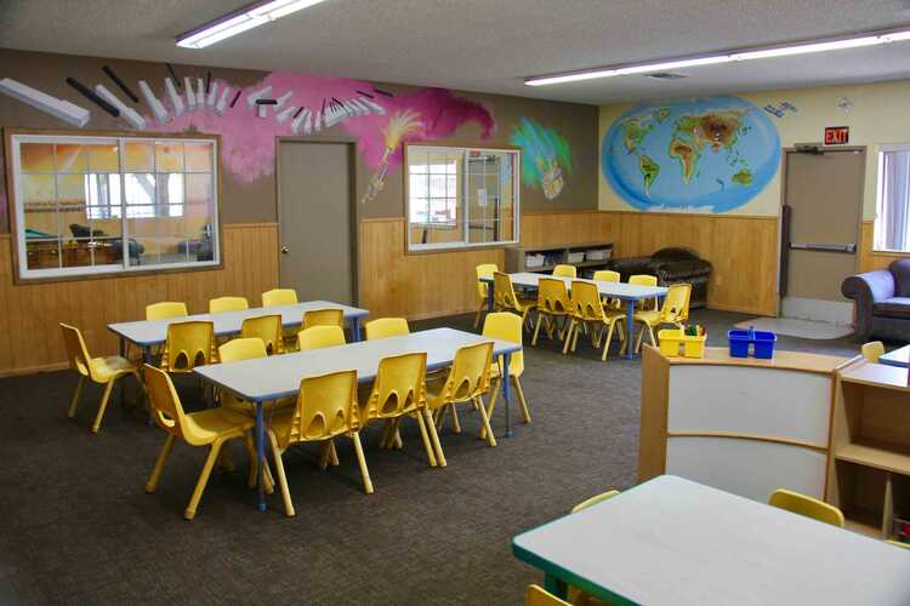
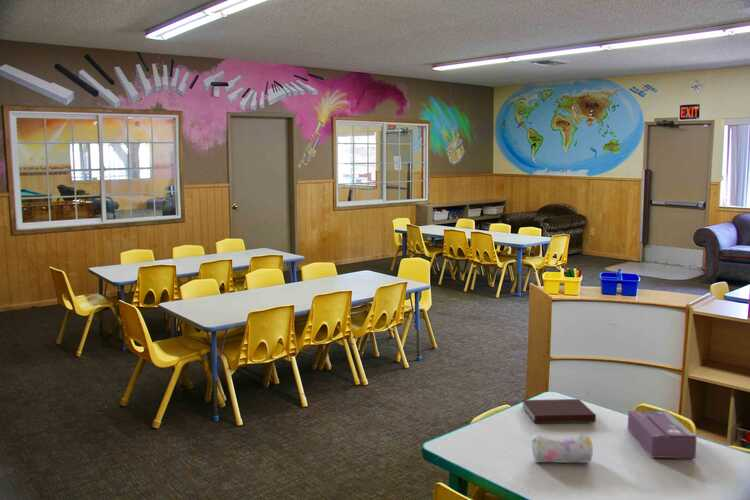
+ notebook (557, 410)
+ tissue box (660, 432)
+ pencil case (561, 448)
